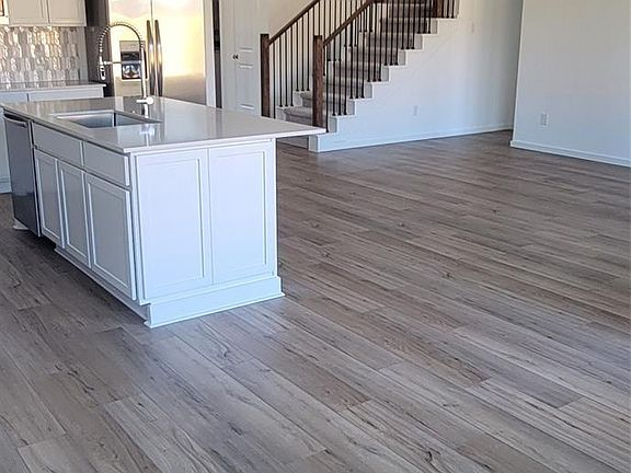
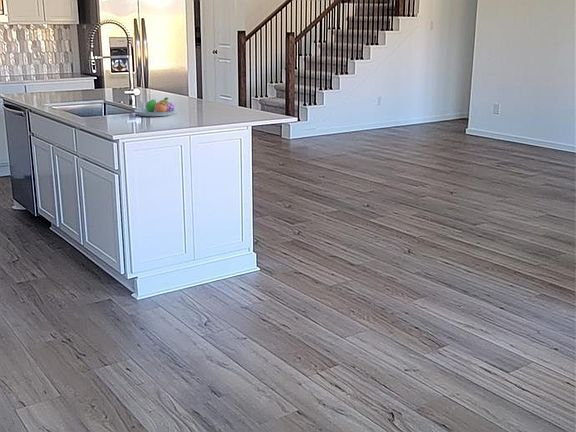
+ fruit bowl (155, 106)
